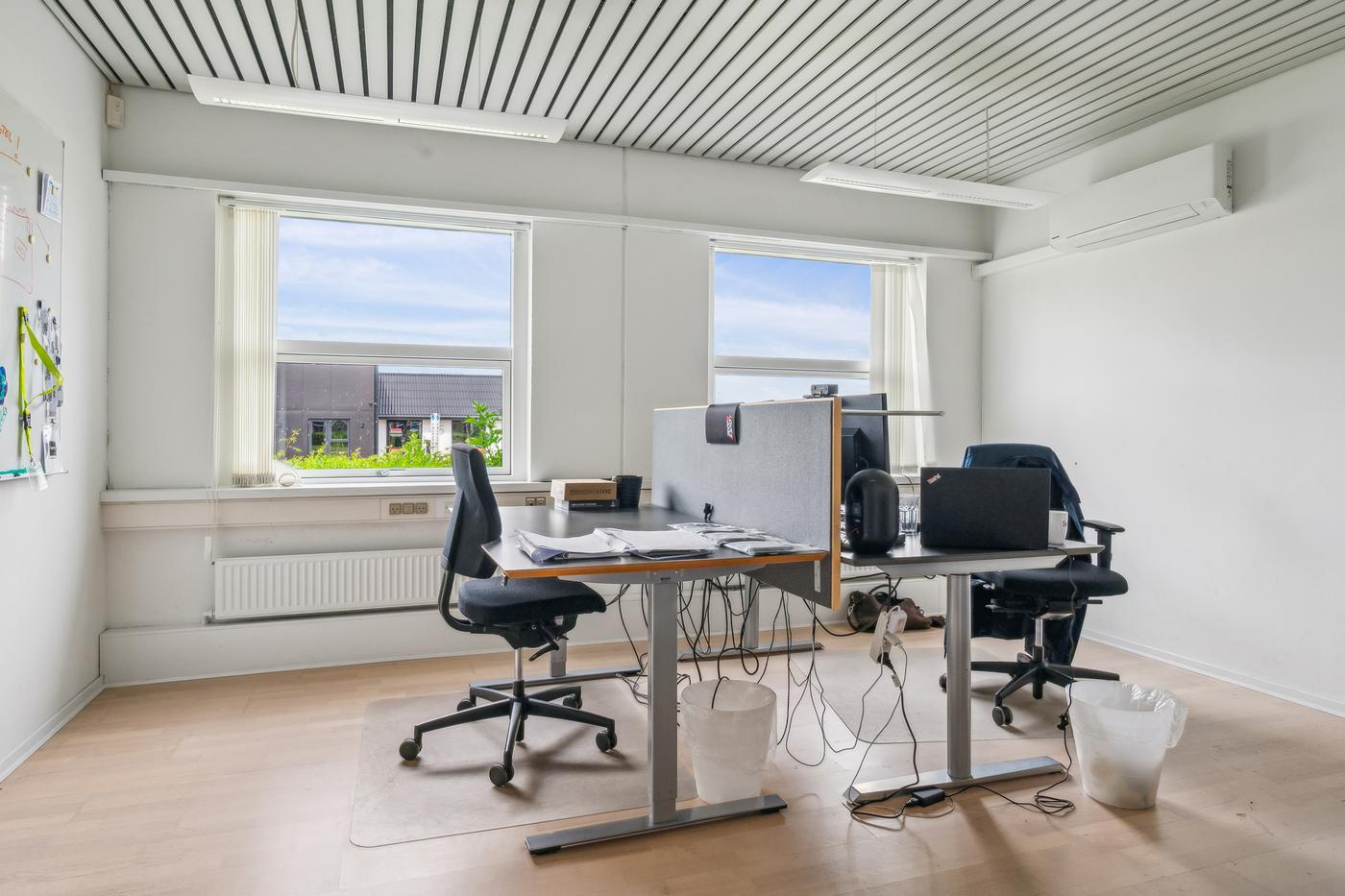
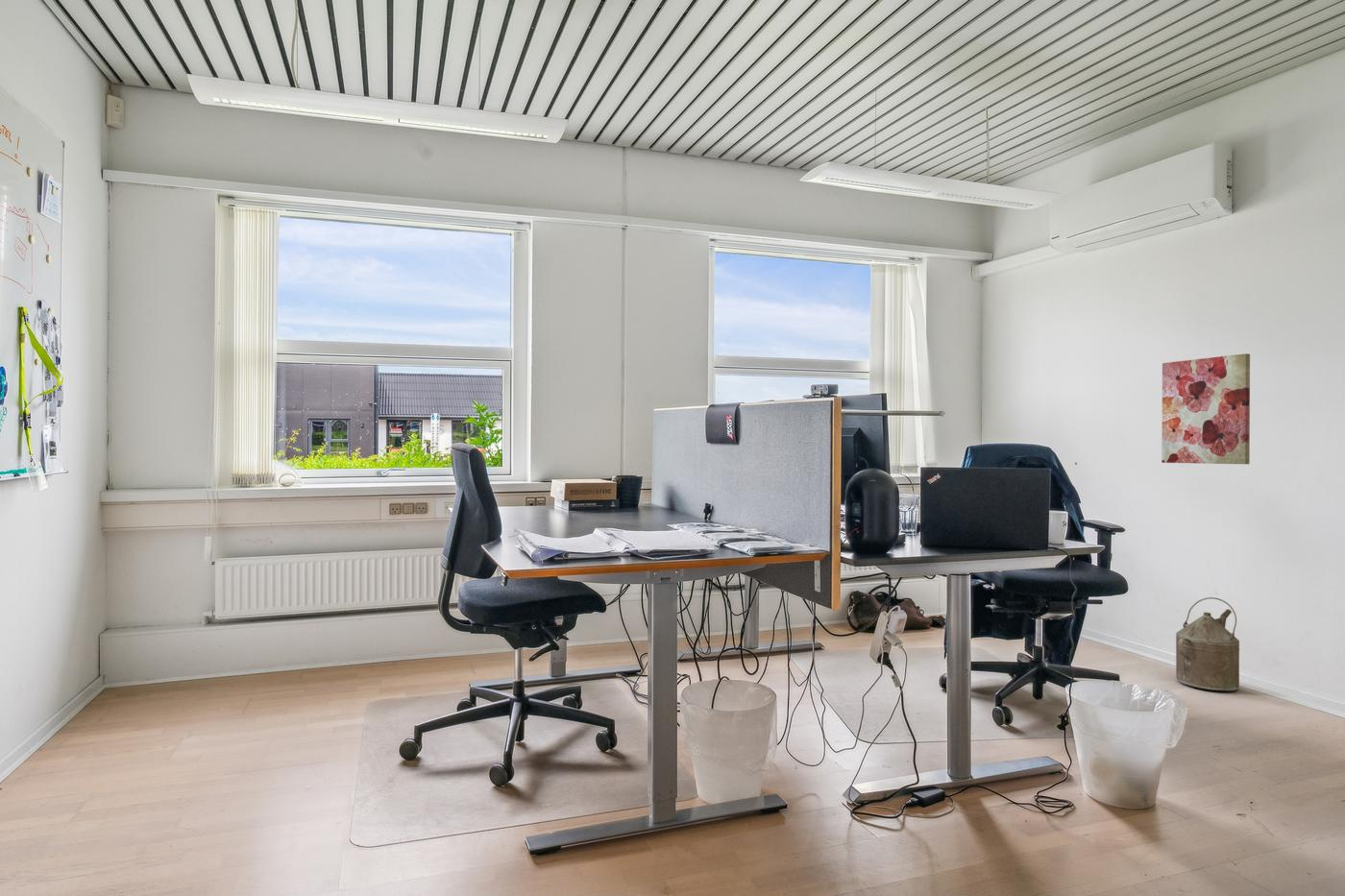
+ wall art (1203, 411)
+ watering can (1205, 641)
